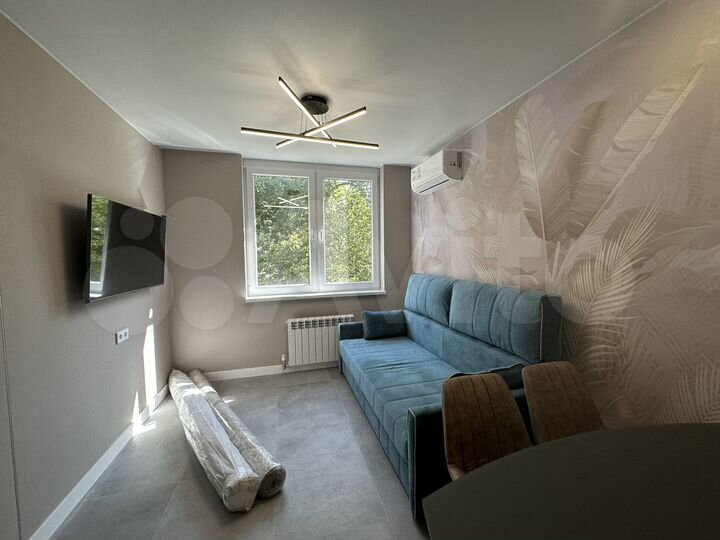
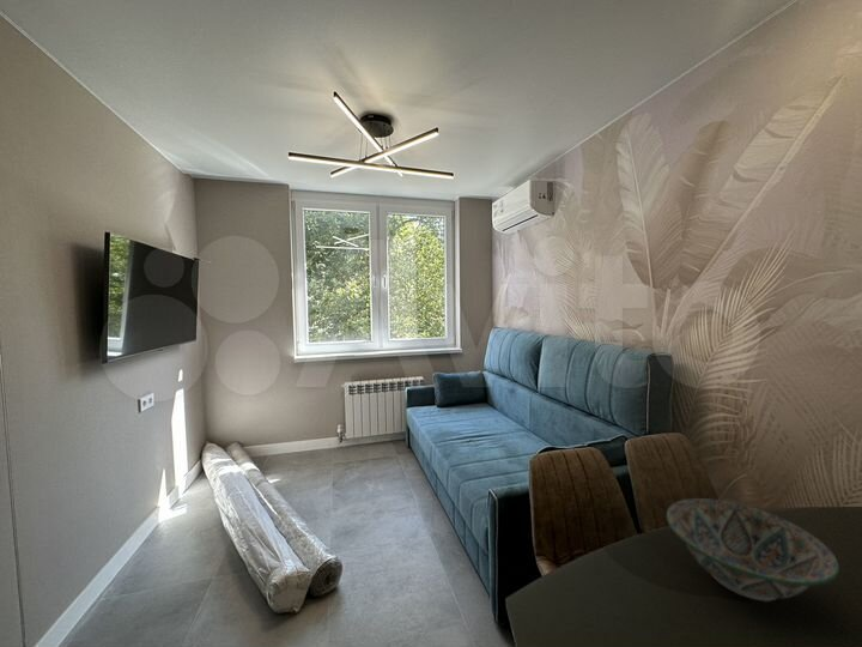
+ decorative bowl (741, 555)
